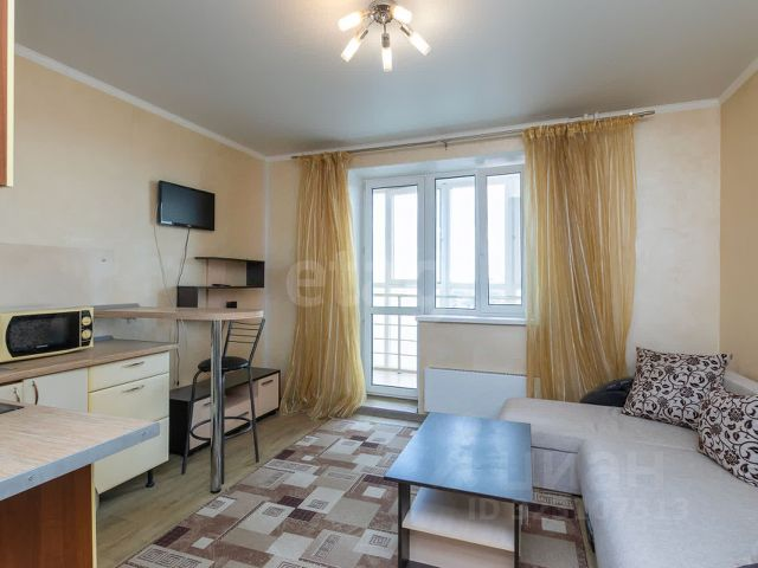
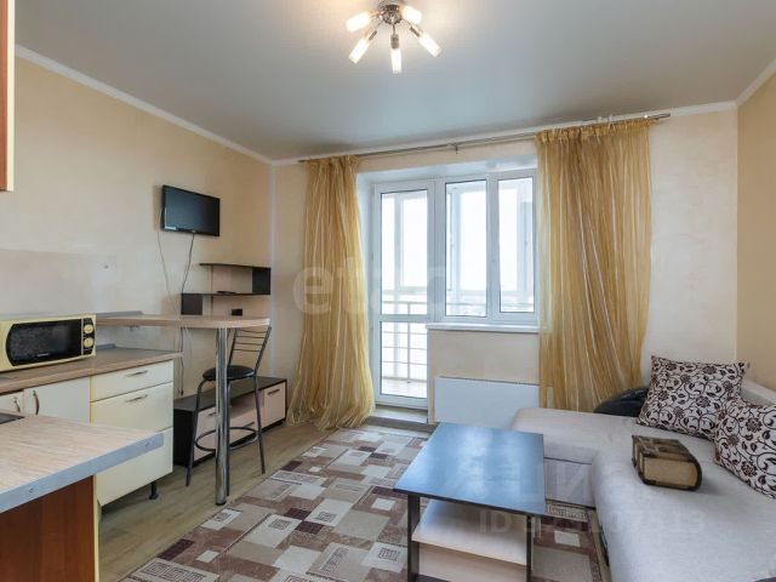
+ book (663, 460)
